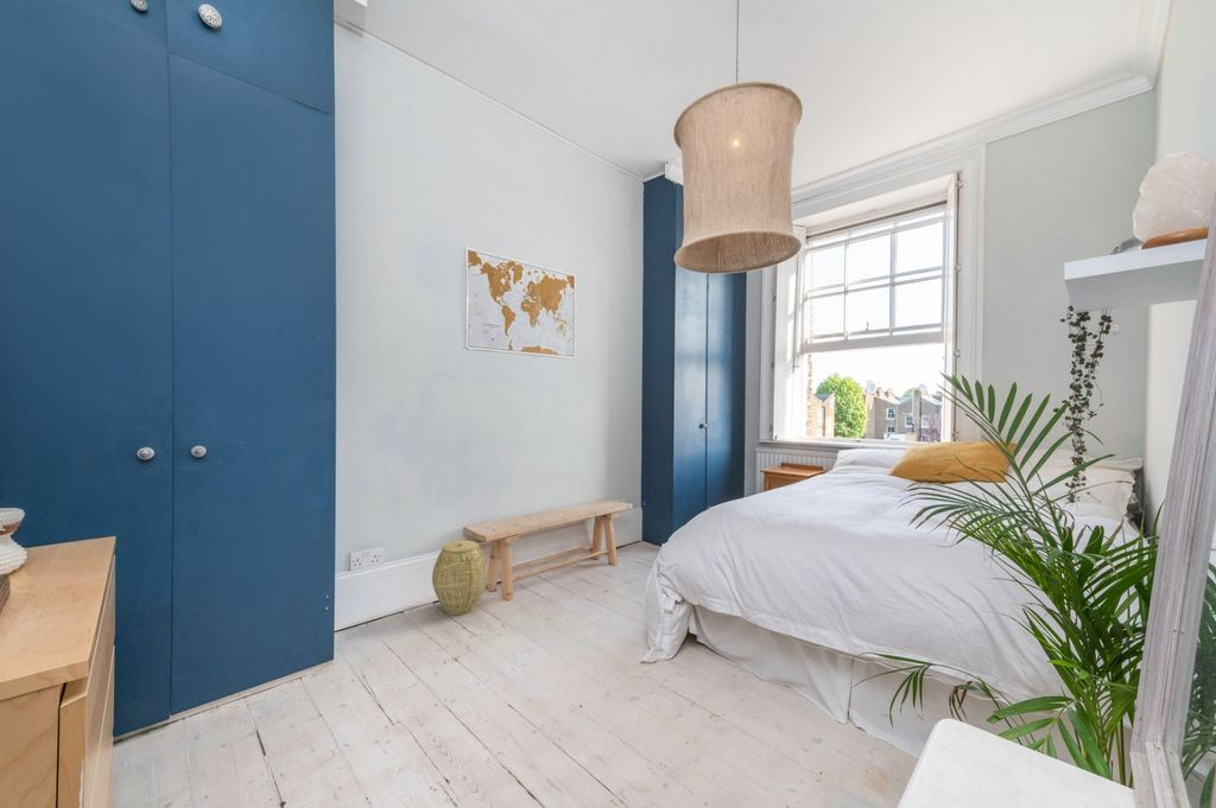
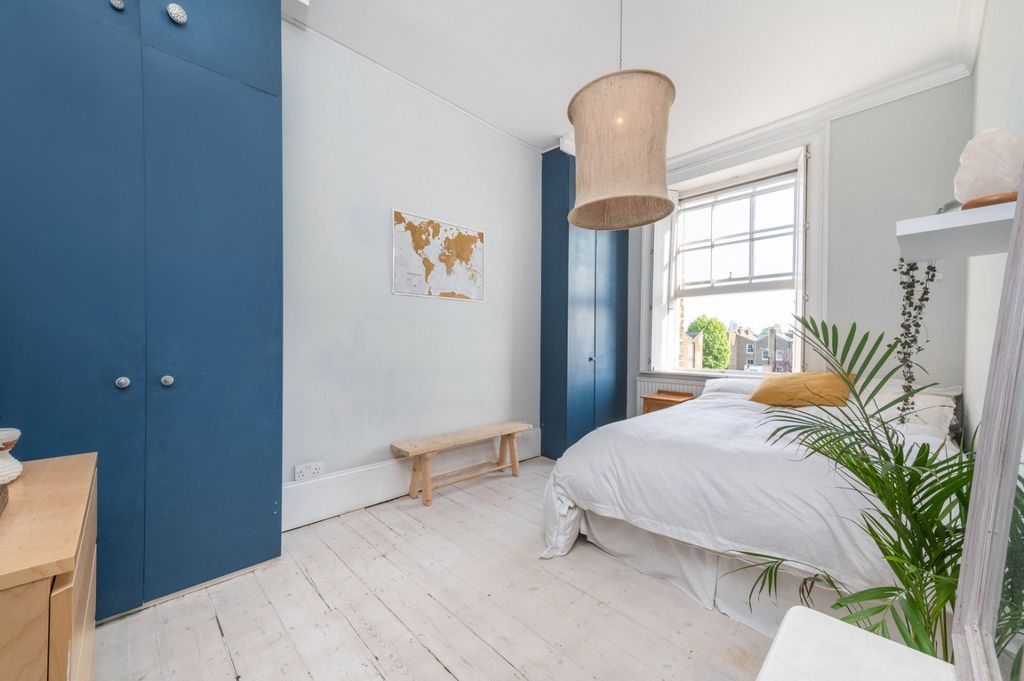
- woven basket (461, 574)
